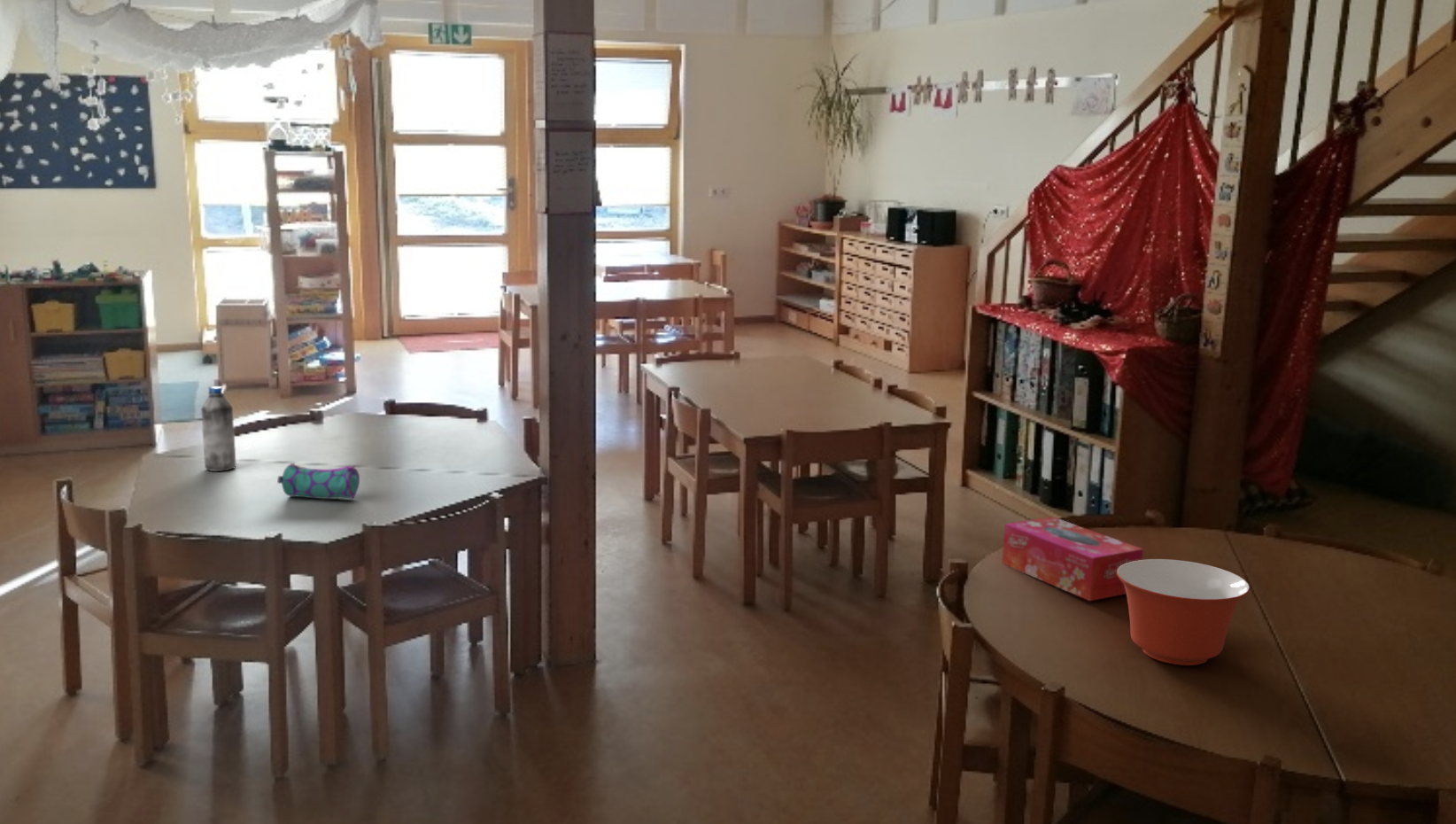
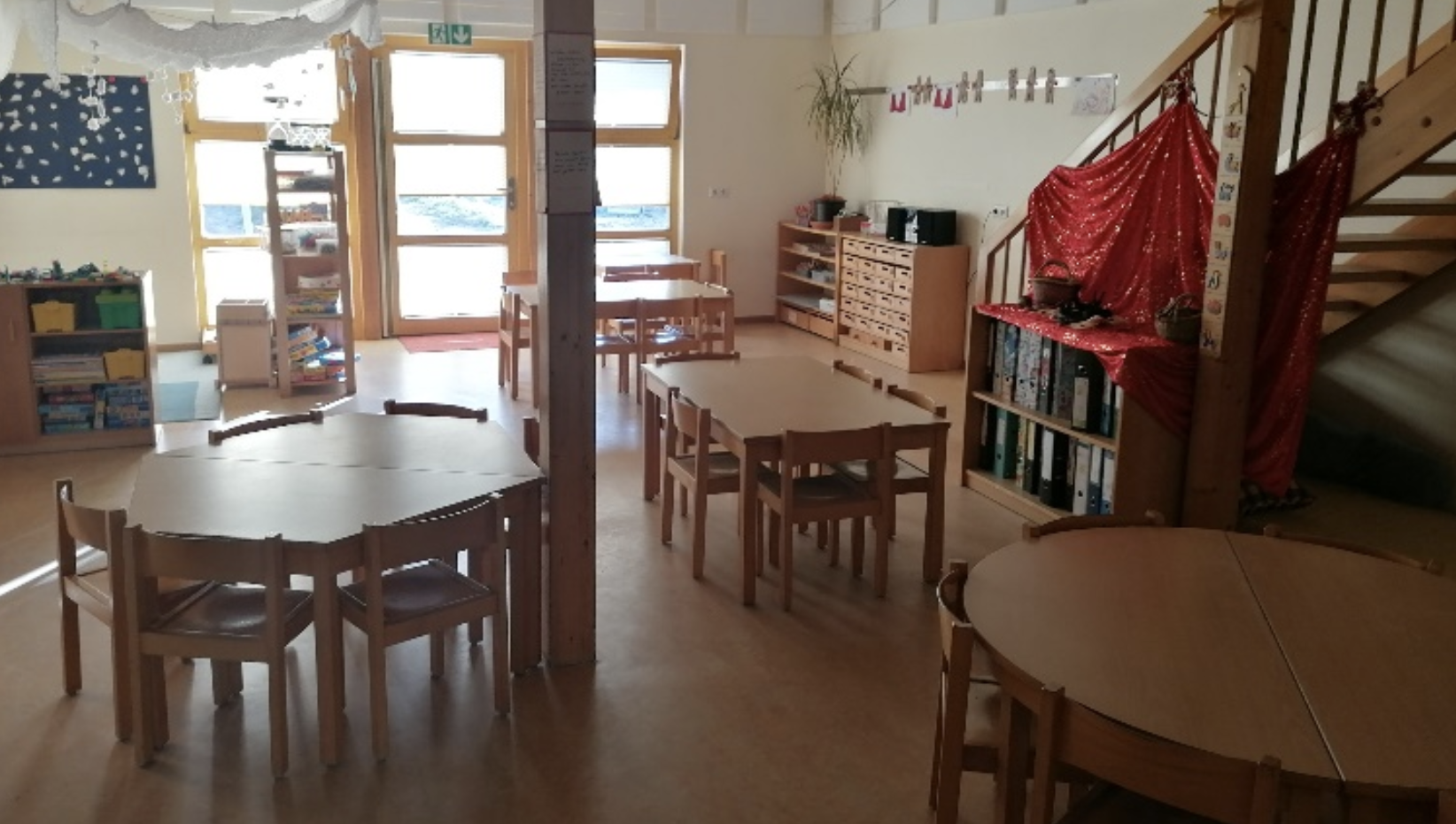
- mixing bowl (1178, 616)
- pencil case (320, 480)
- water bottle (218, 427)
- tissue box (1070, 556)
